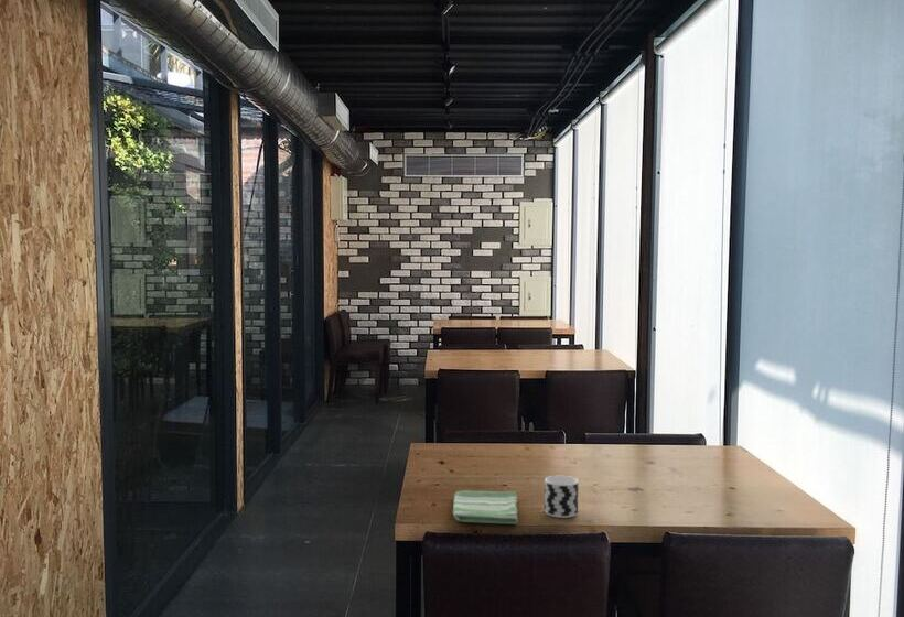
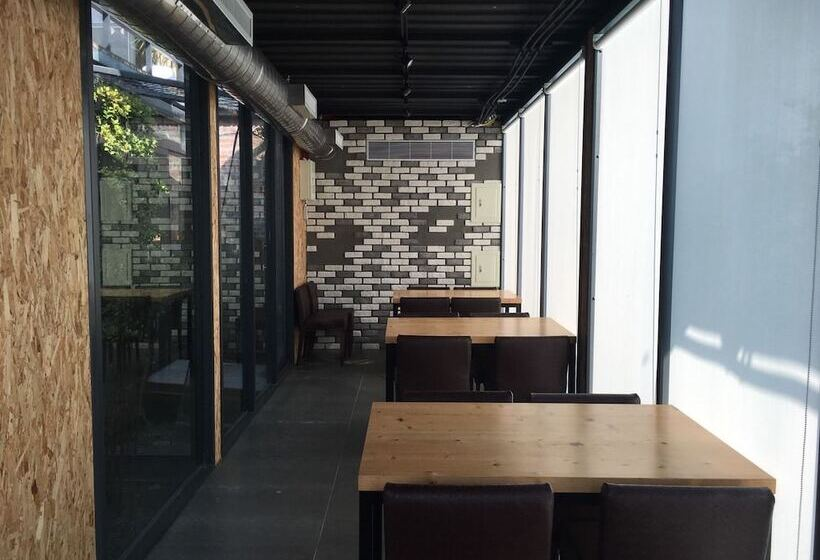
- dish towel (485, 505)
- cup (560, 494)
